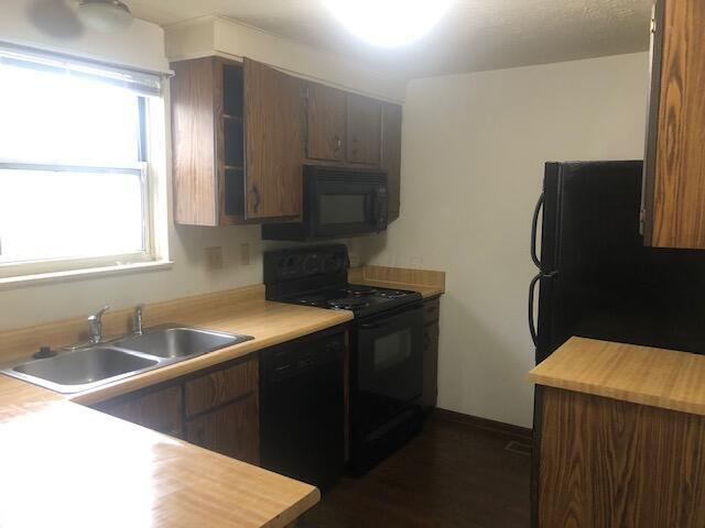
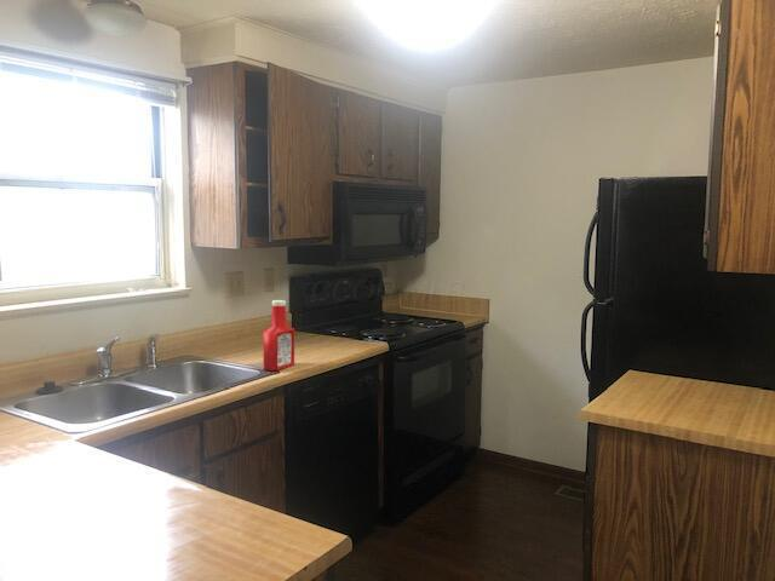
+ soap bottle (279, 333)
